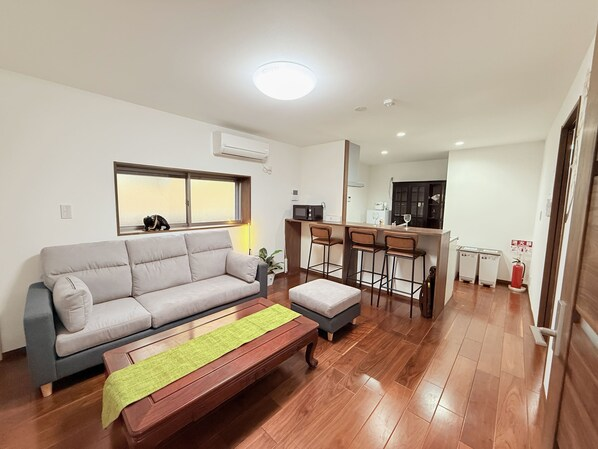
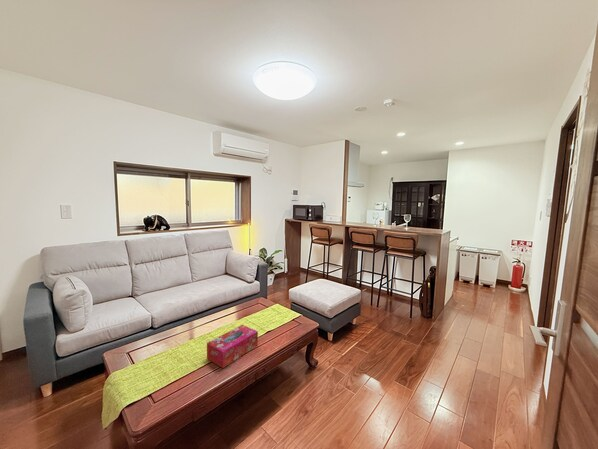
+ tissue box (233, 344)
